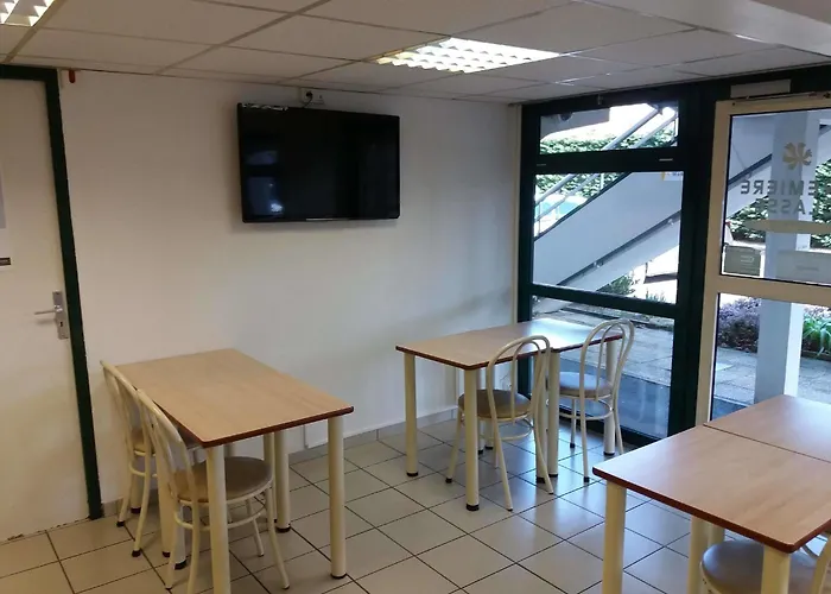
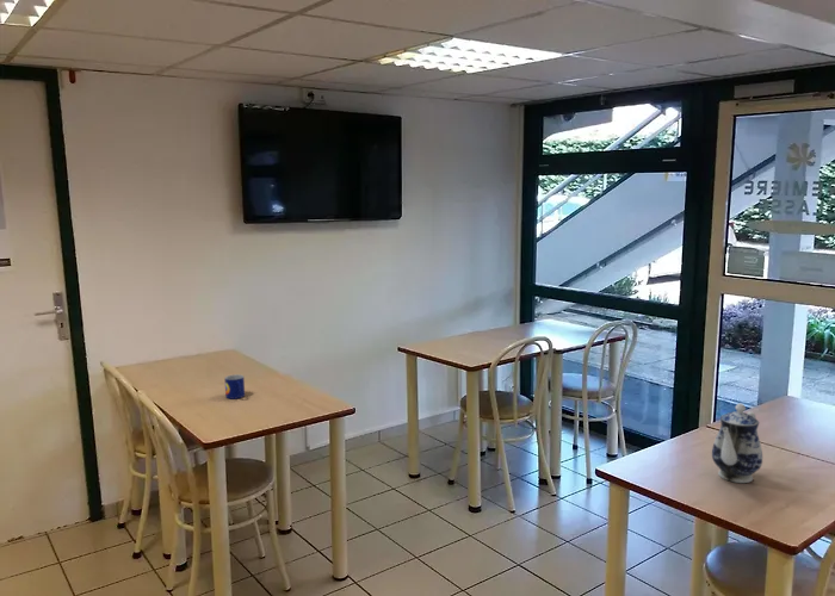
+ teapot (737, 440)
+ mug (236, 387)
